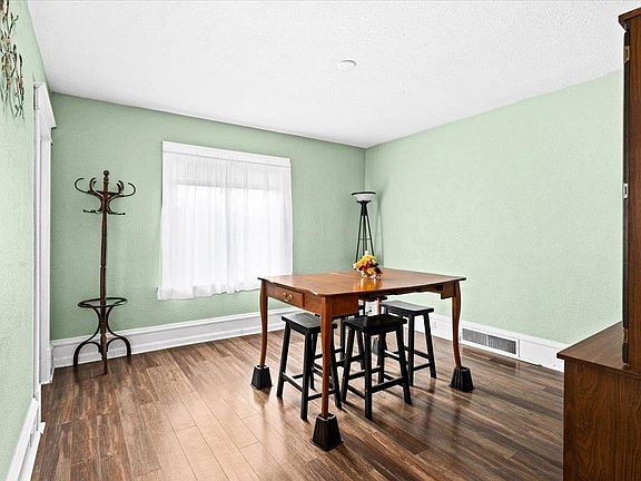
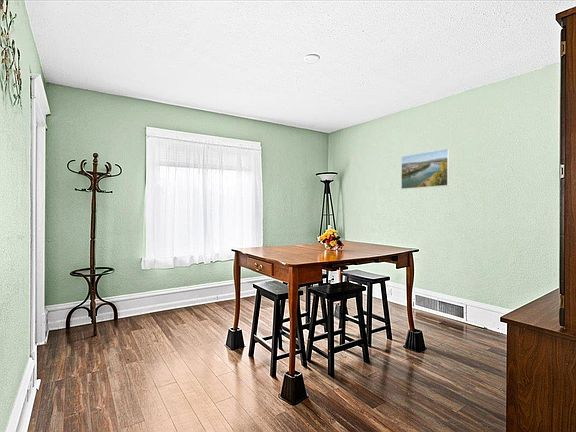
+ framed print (423, 170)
